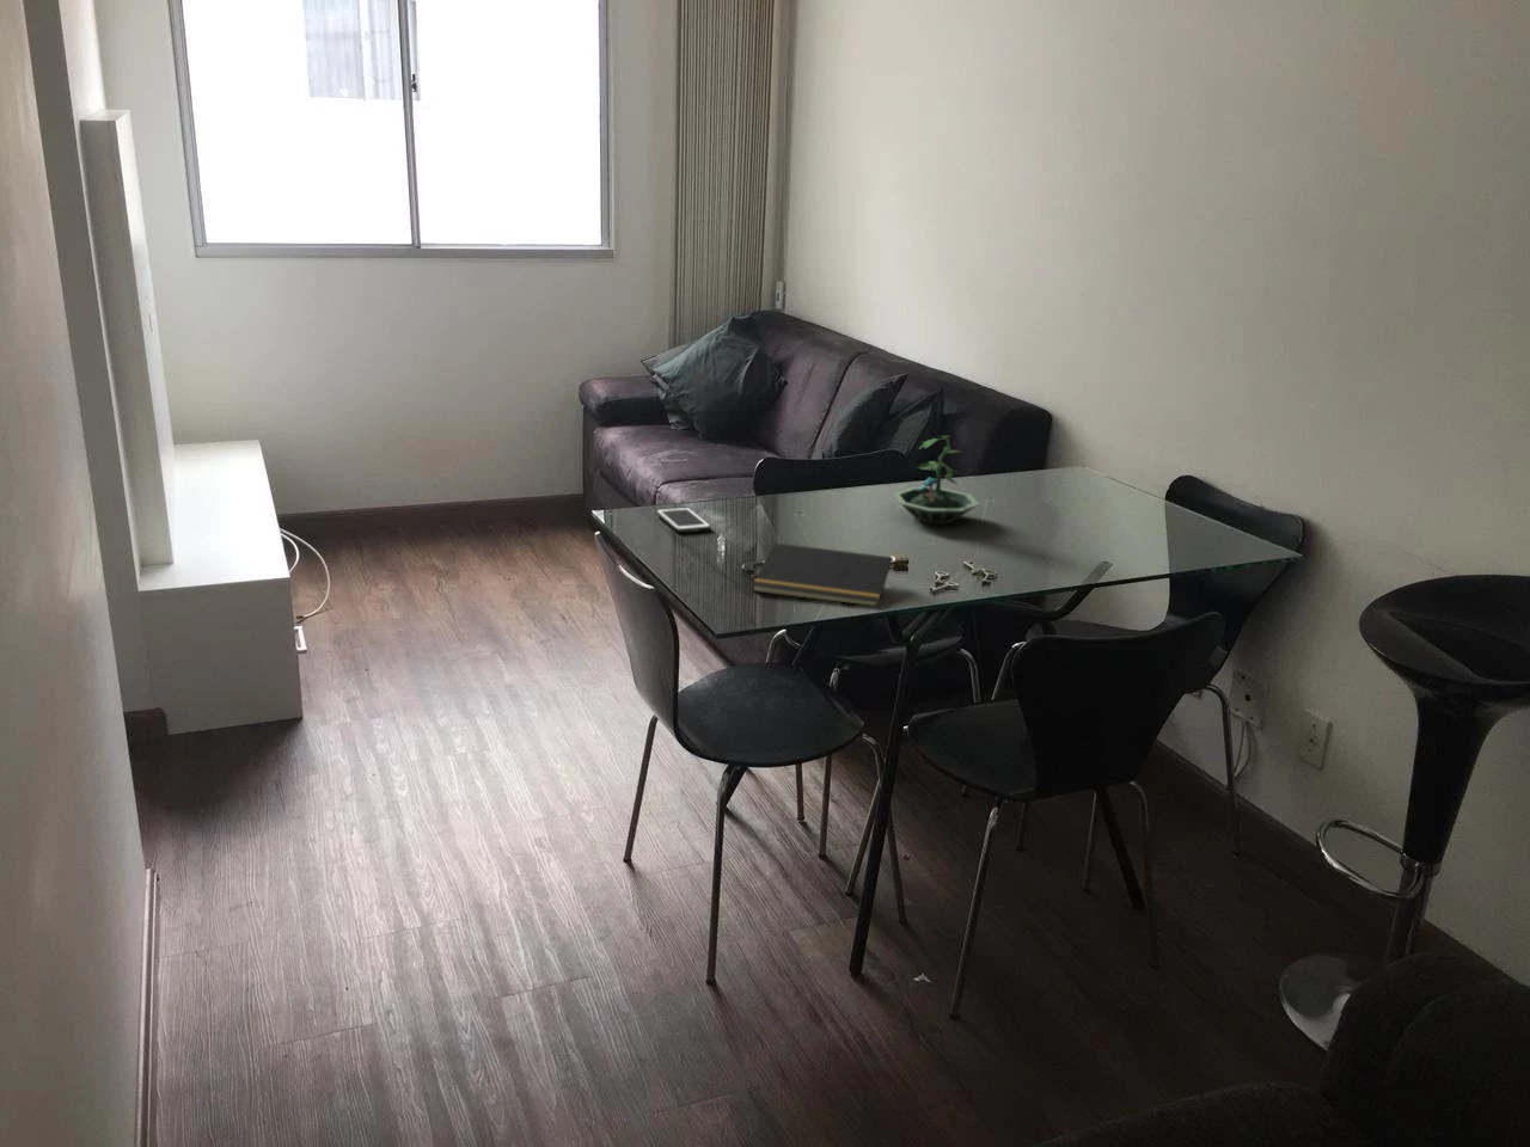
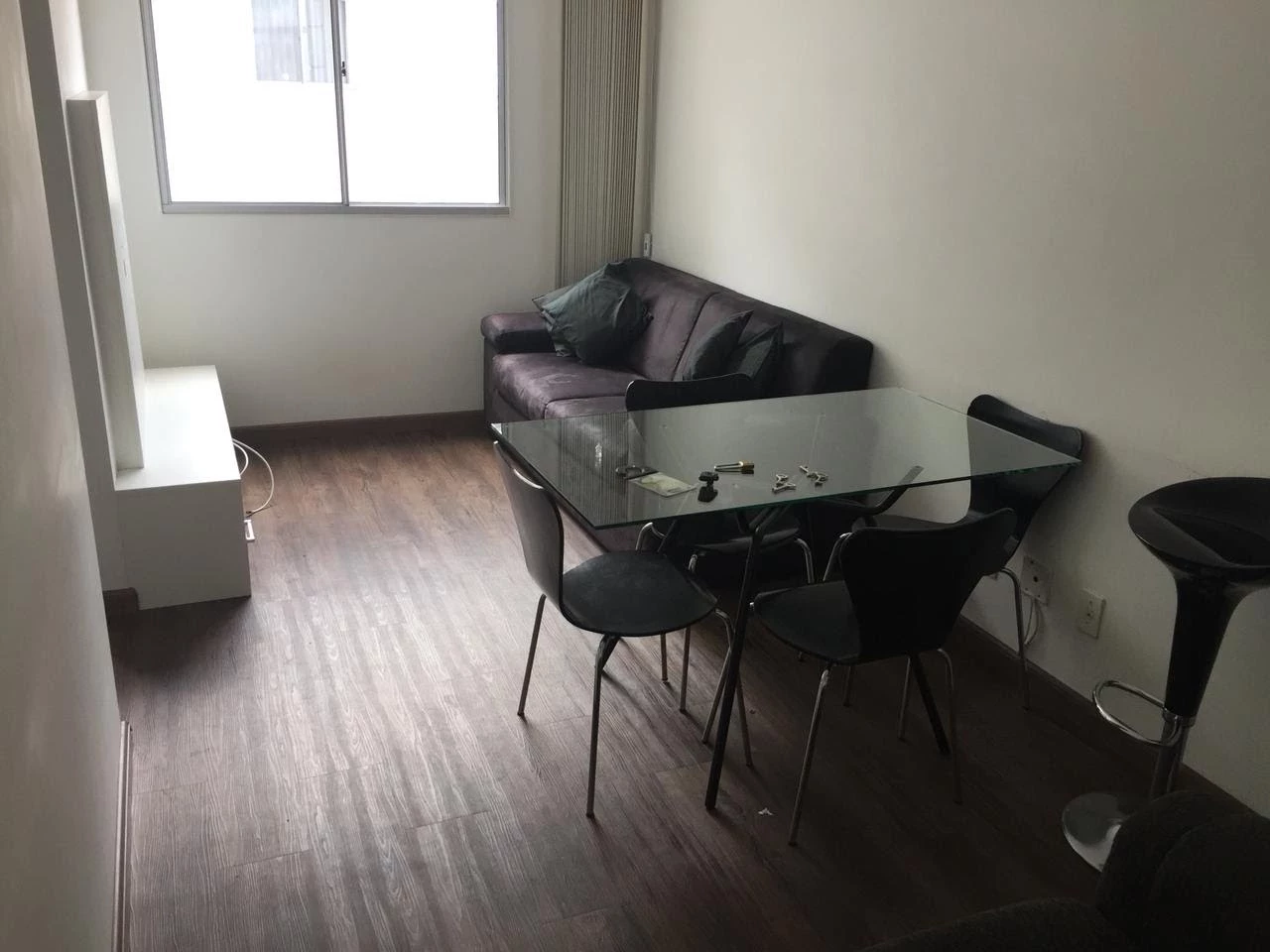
- cell phone (683, 519)
- notepad (824, 574)
- terrarium (941, 454)
